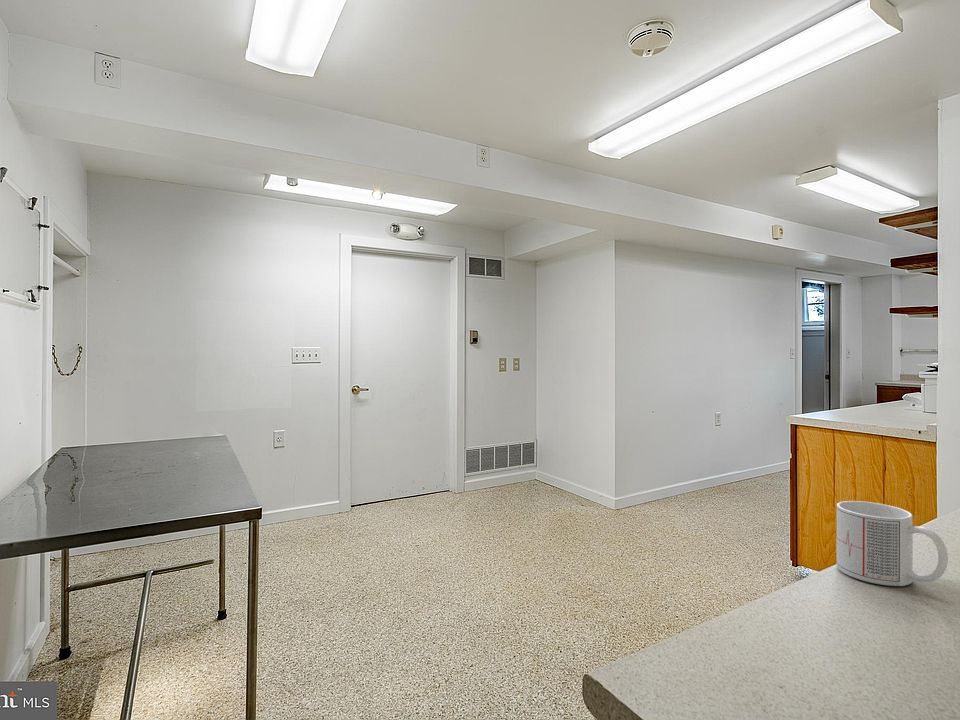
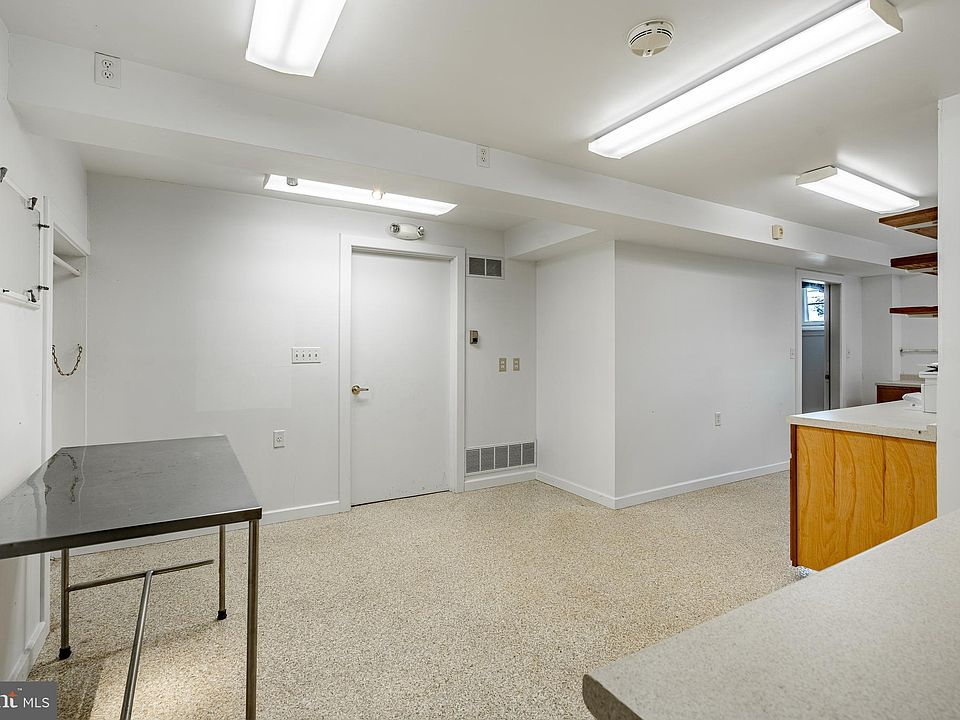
- mug (889, 545)
